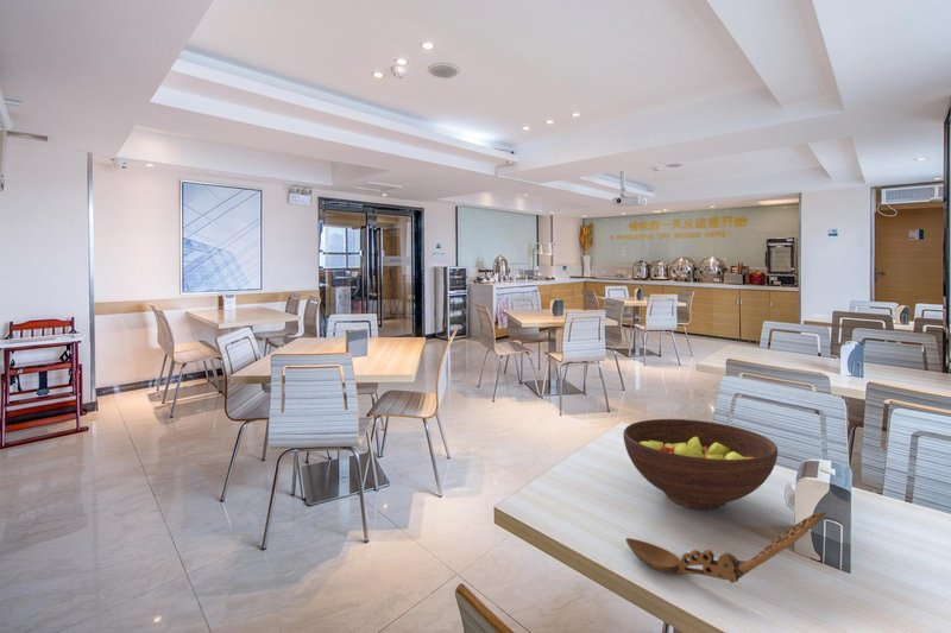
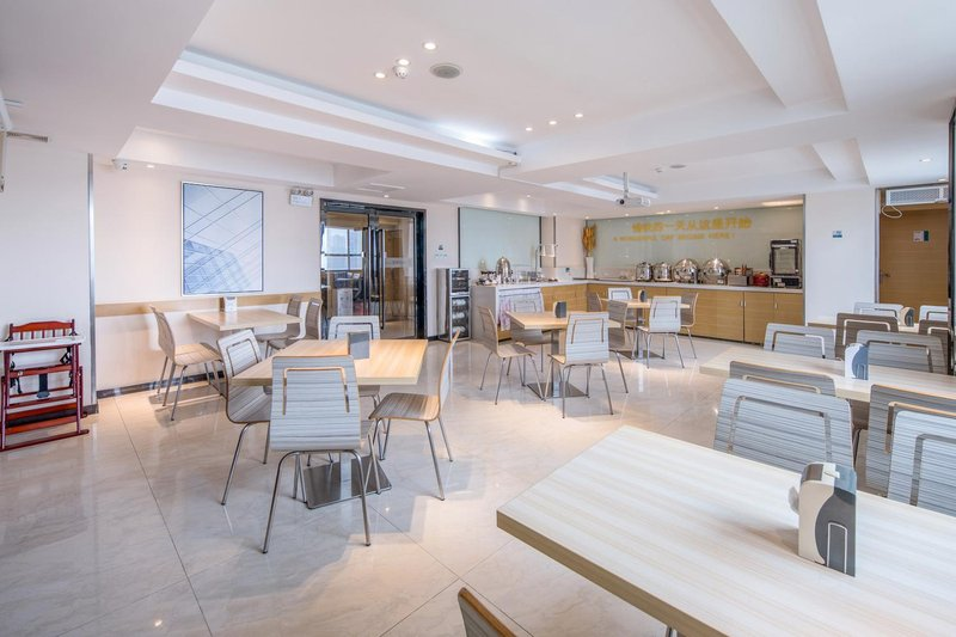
- wooden spoon (710, 550)
- fruit bowl (694, 468)
